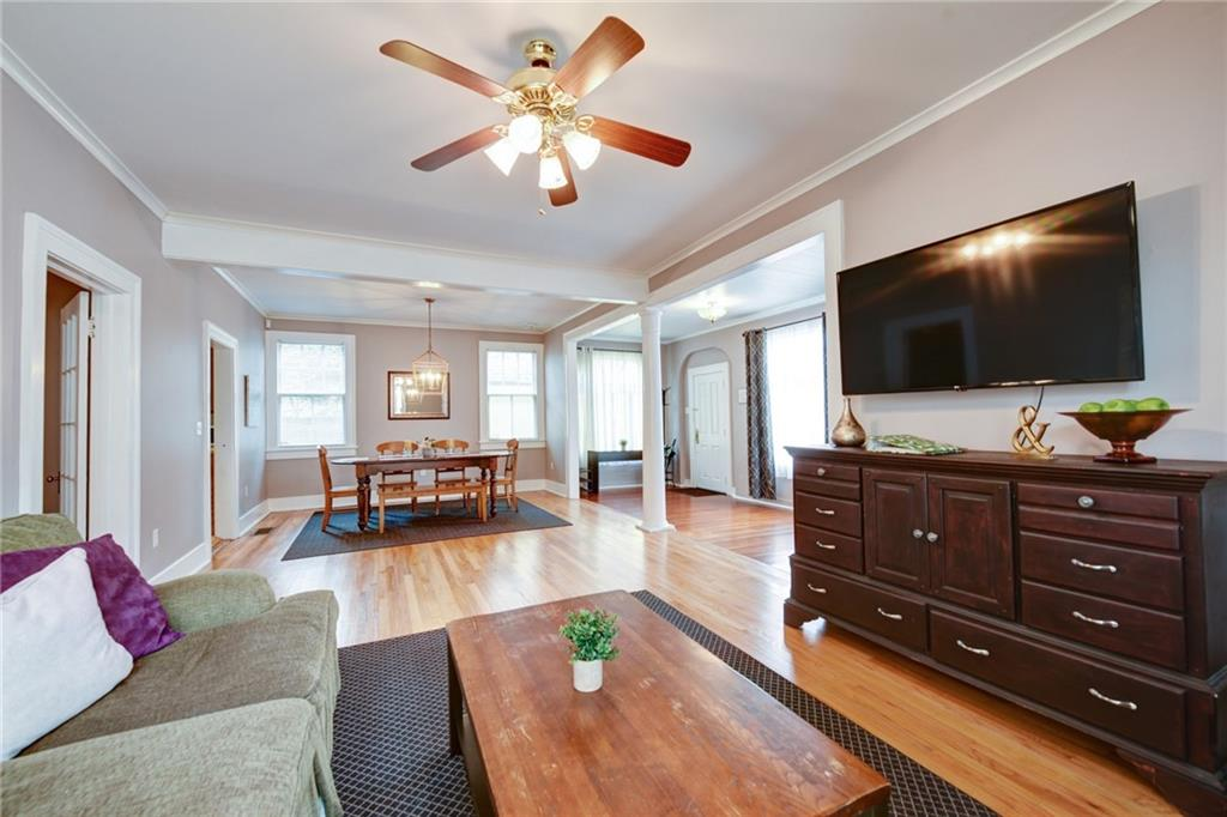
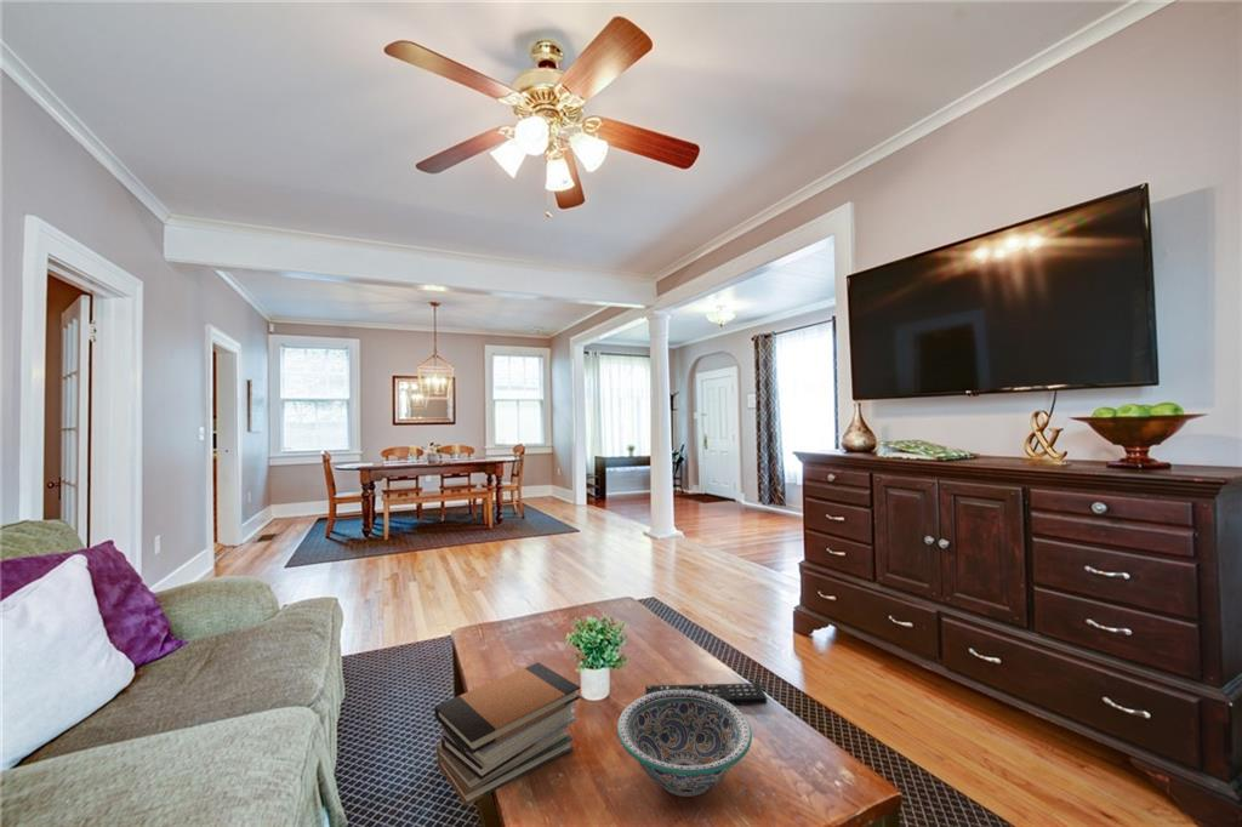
+ remote control (705, 692)
+ book stack (509, 725)
+ decorative bowl (683, 749)
